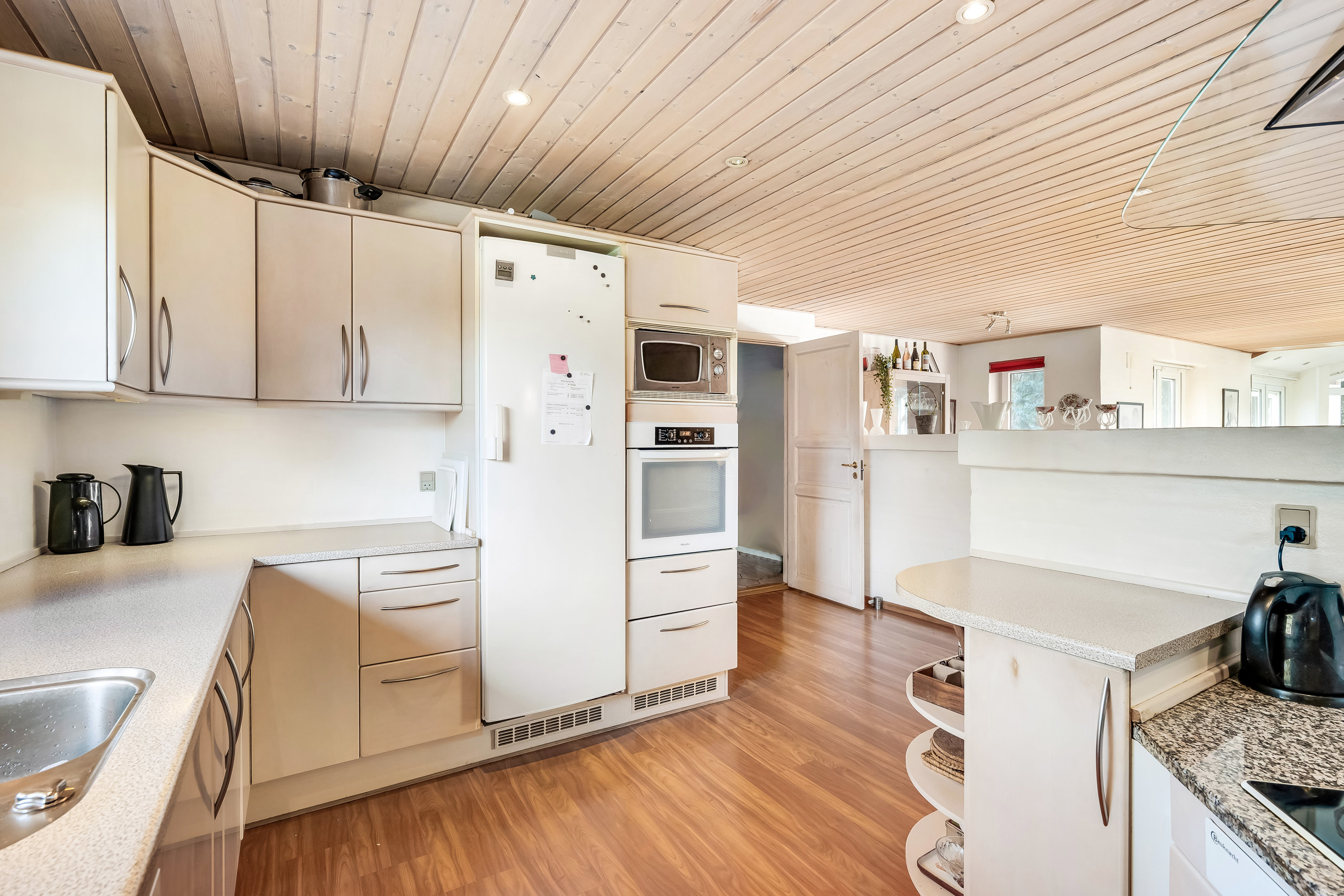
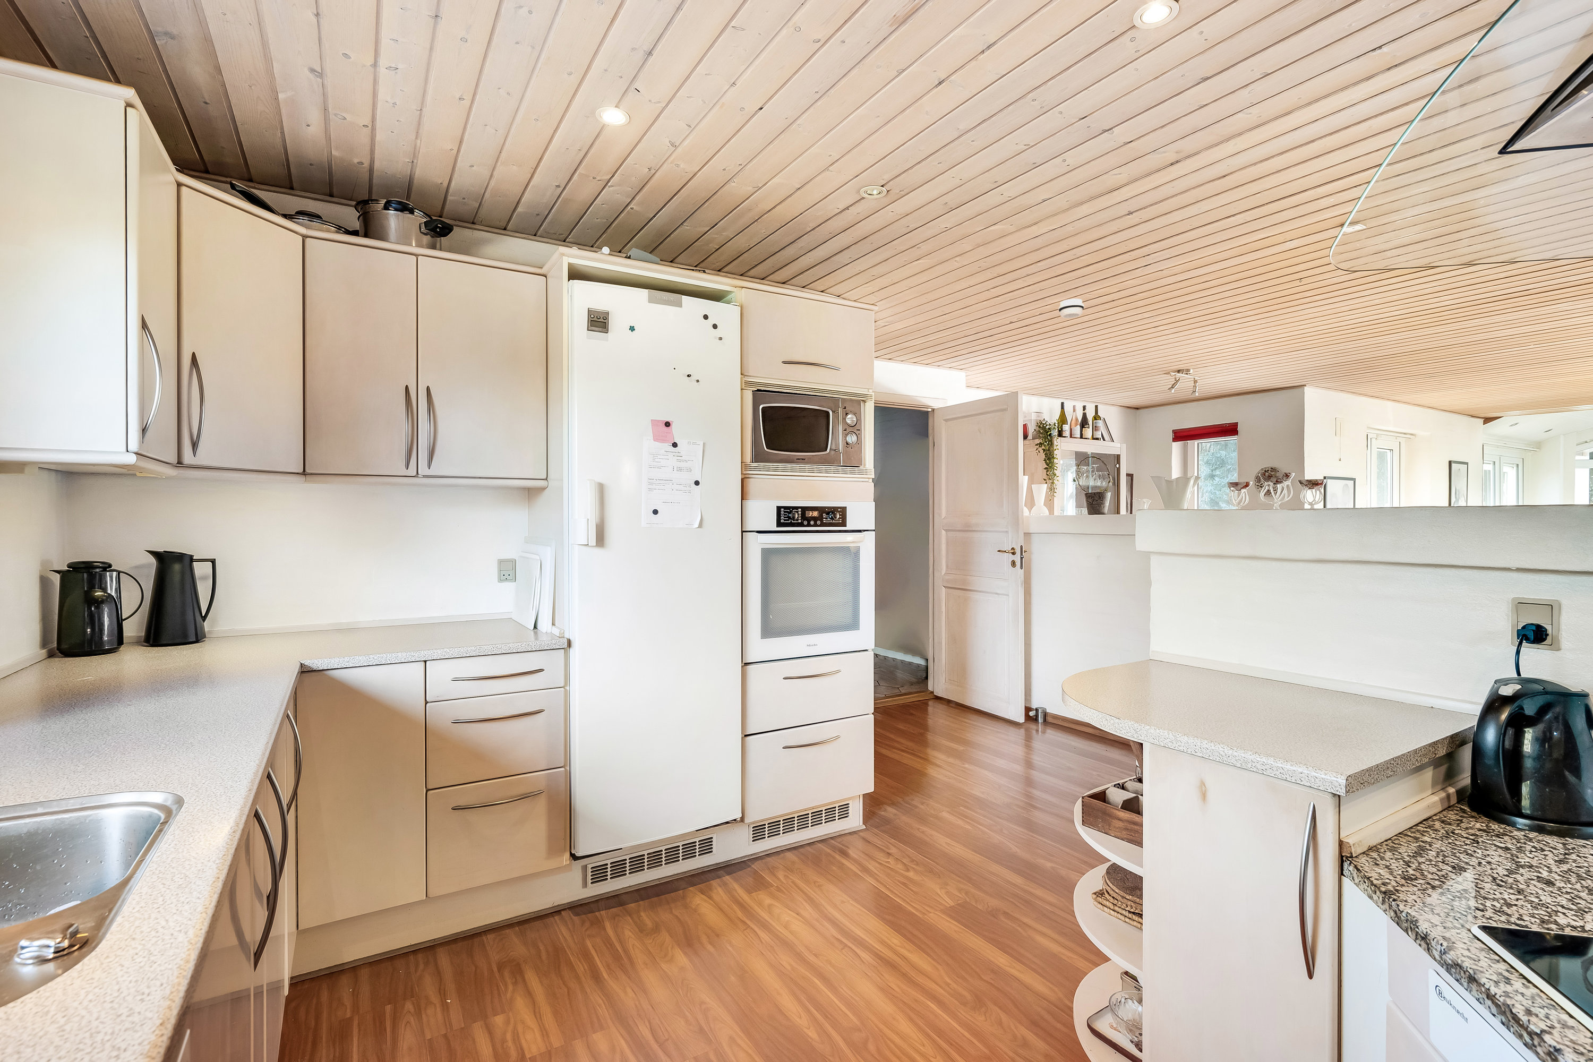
+ smoke detector (1071, 308)
